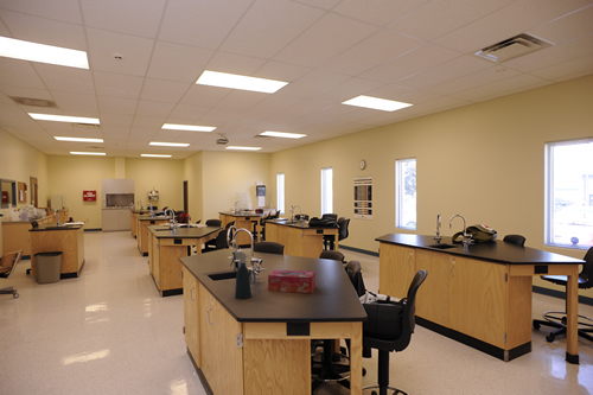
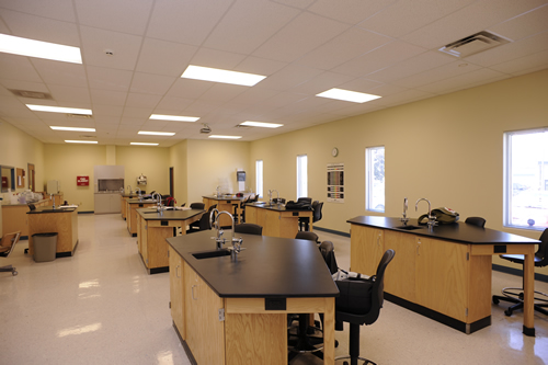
- spray bottle (242, 274)
- tissue box (292, 280)
